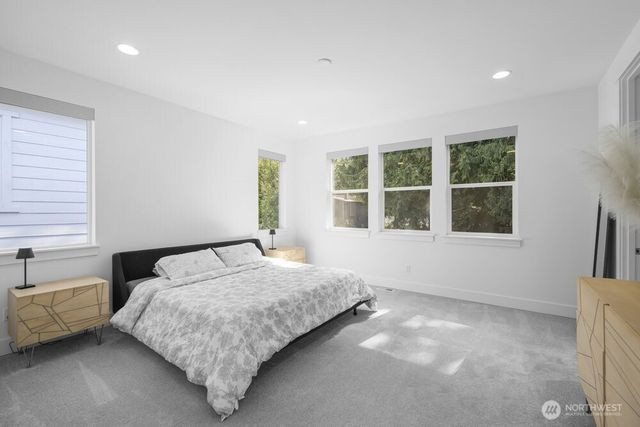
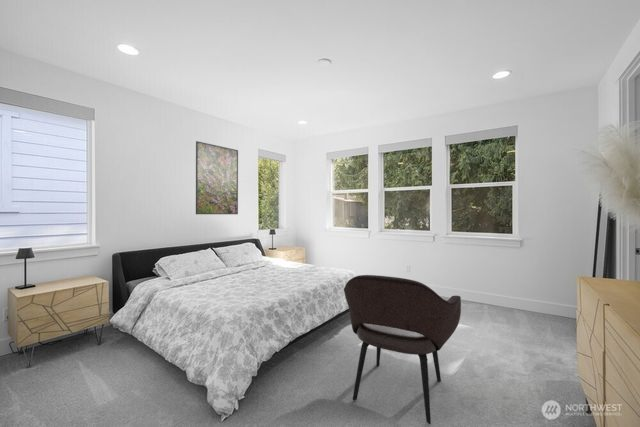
+ armchair (397, 331)
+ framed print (218, 180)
